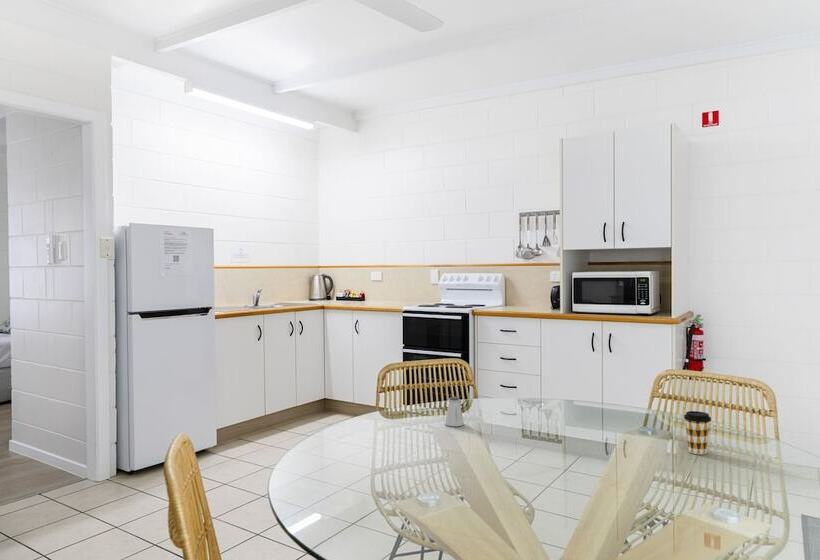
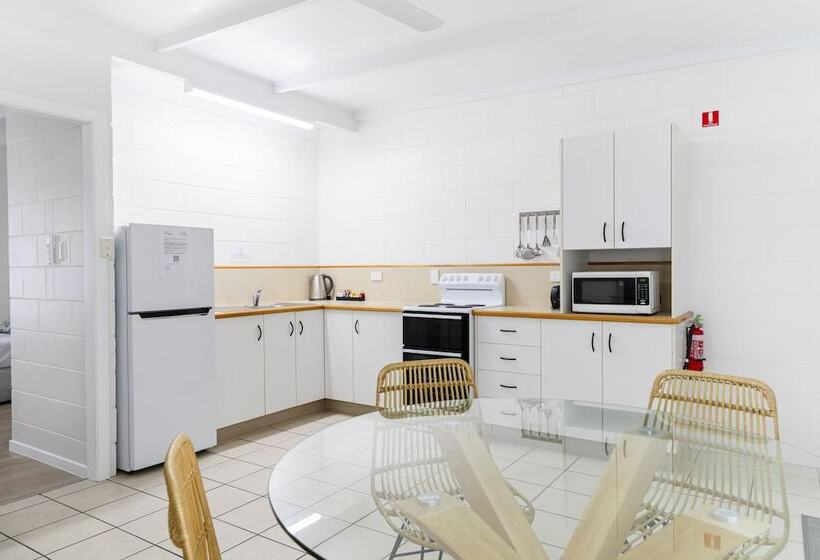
- saltshaker (454, 410)
- coffee cup (697, 432)
